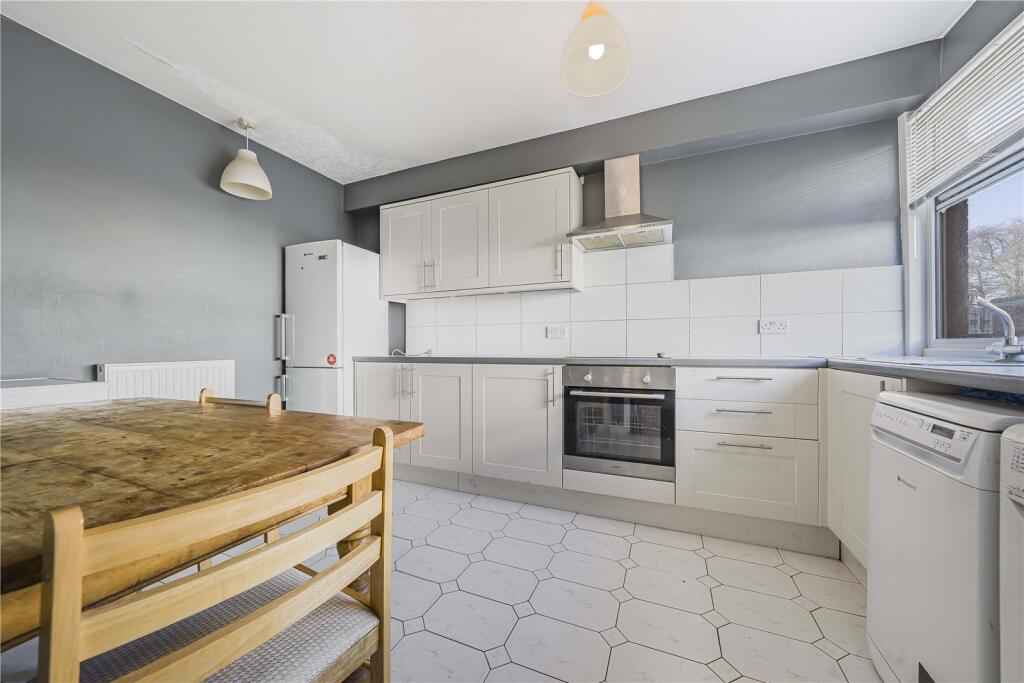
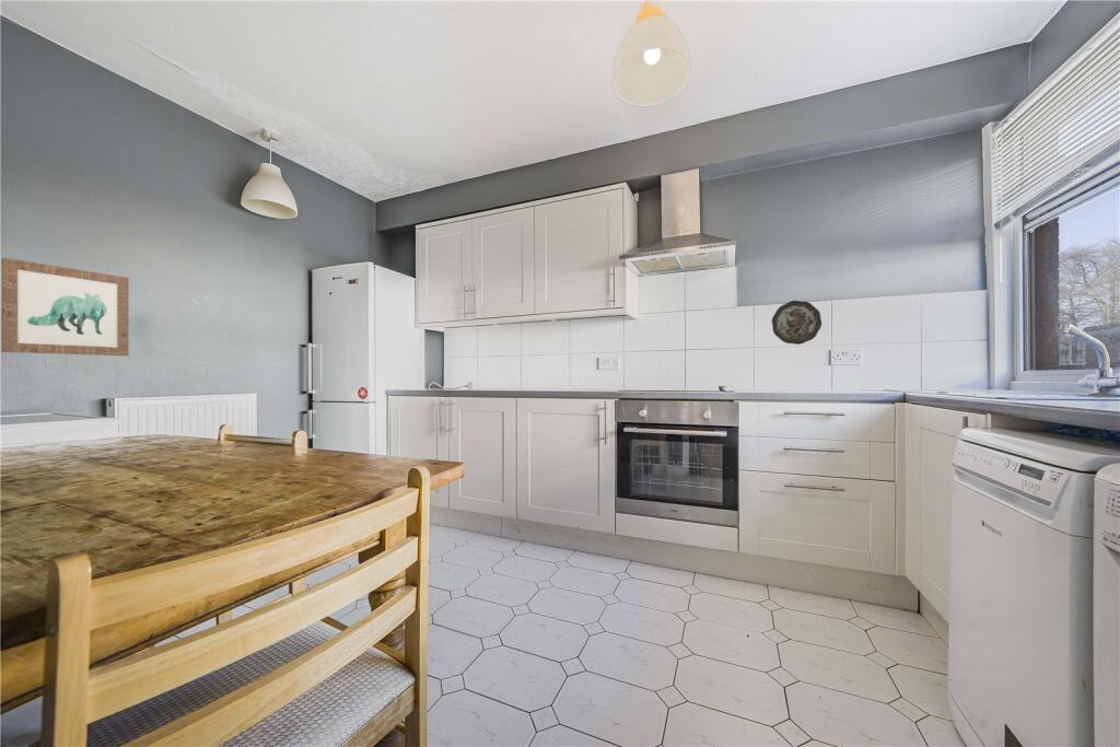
+ wall art (70, 311)
+ decorative plate (795, 323)
